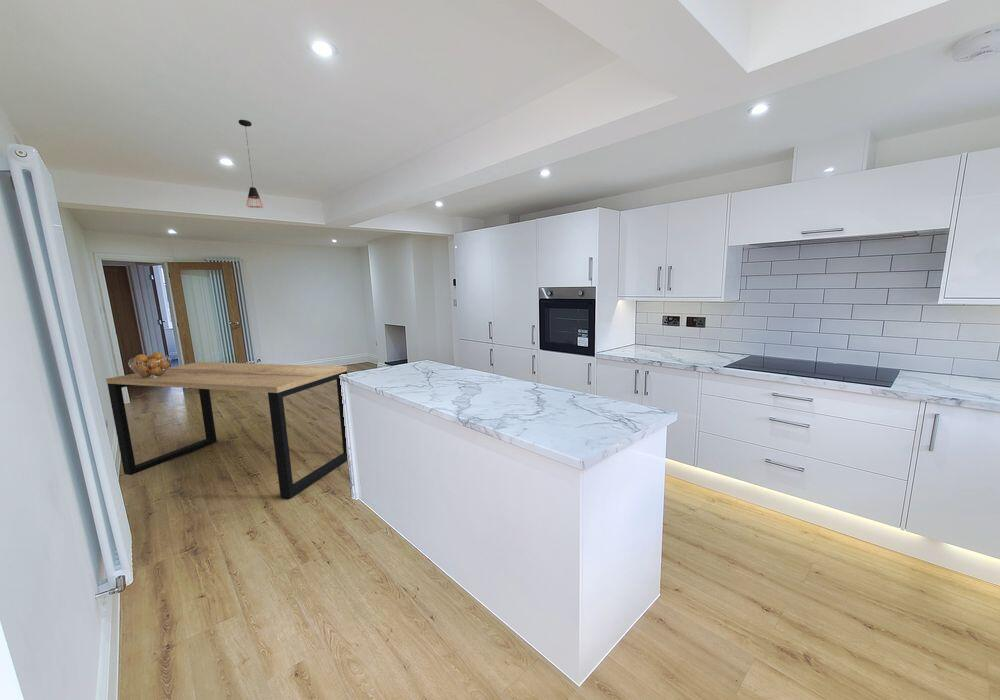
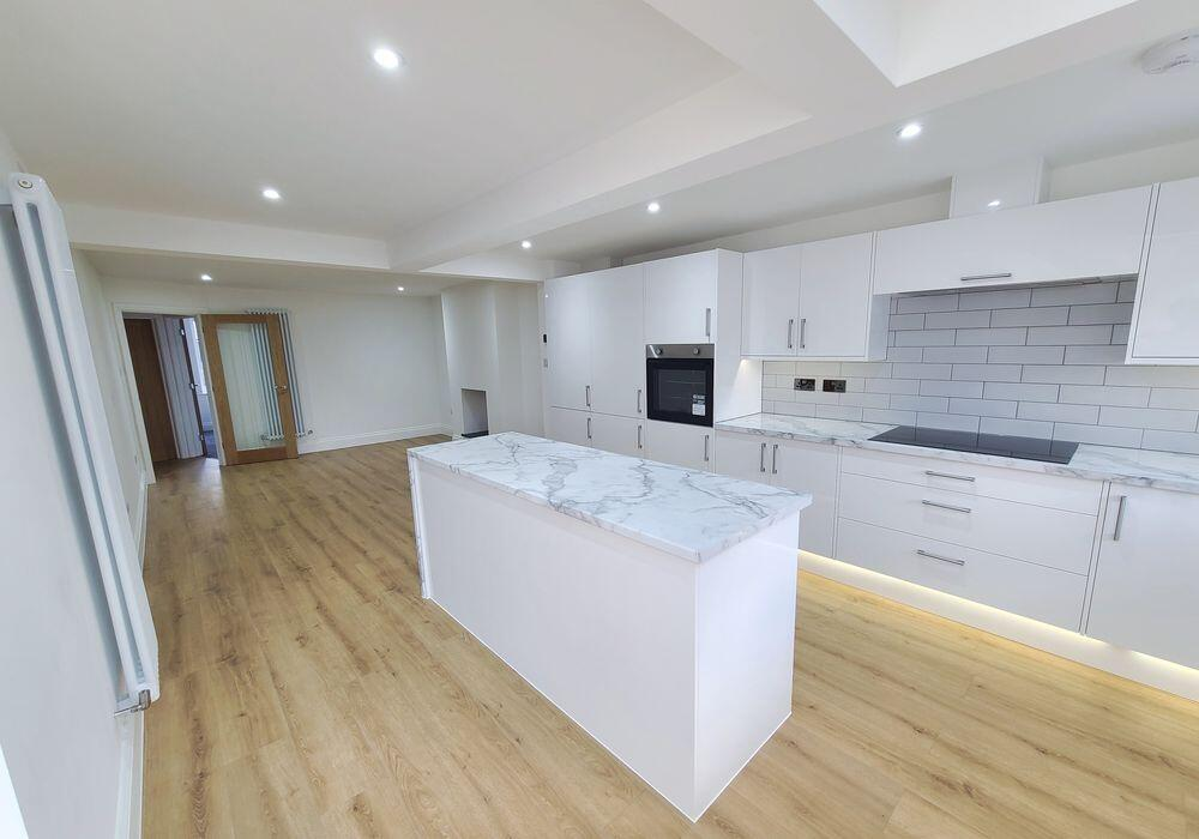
- fruit basket (150, 364)
- dining table (214, 425)
- pendant light (250, 166)
